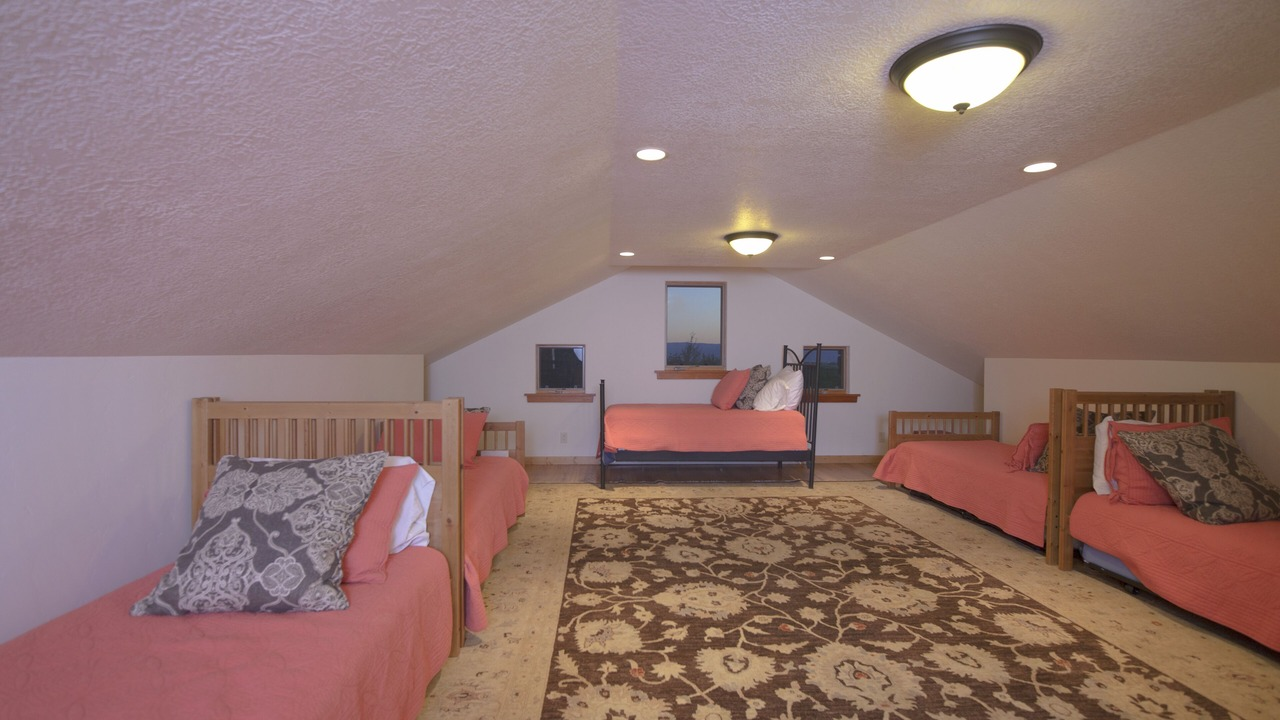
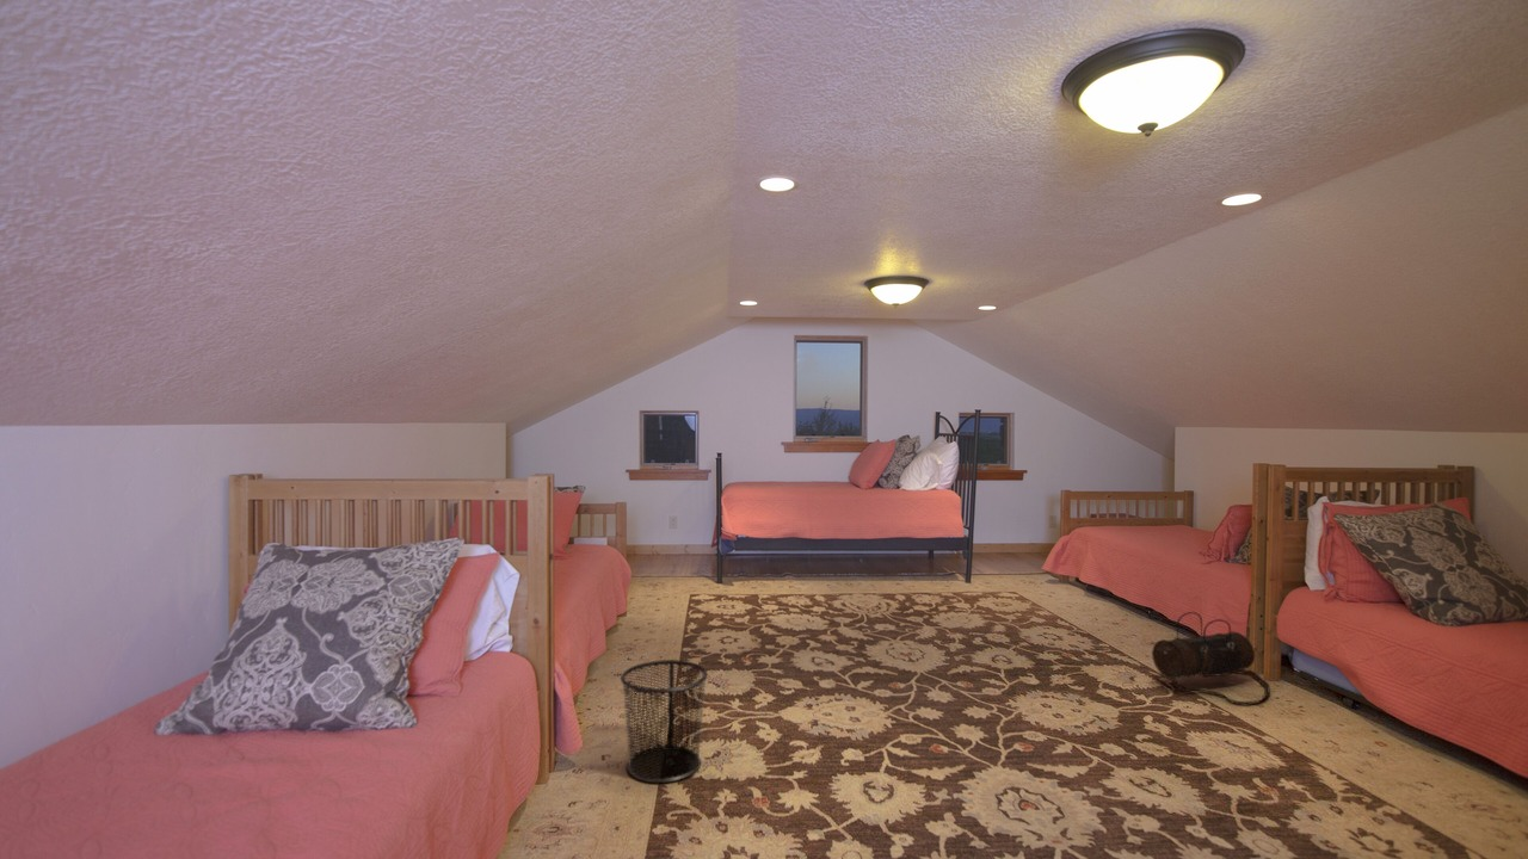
+ waste bin (664, 719)
+ duffel bag (1221, 651)
